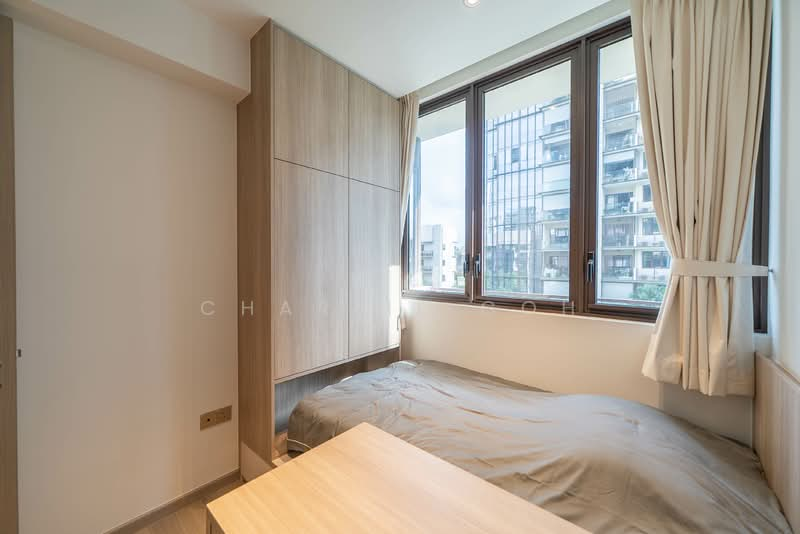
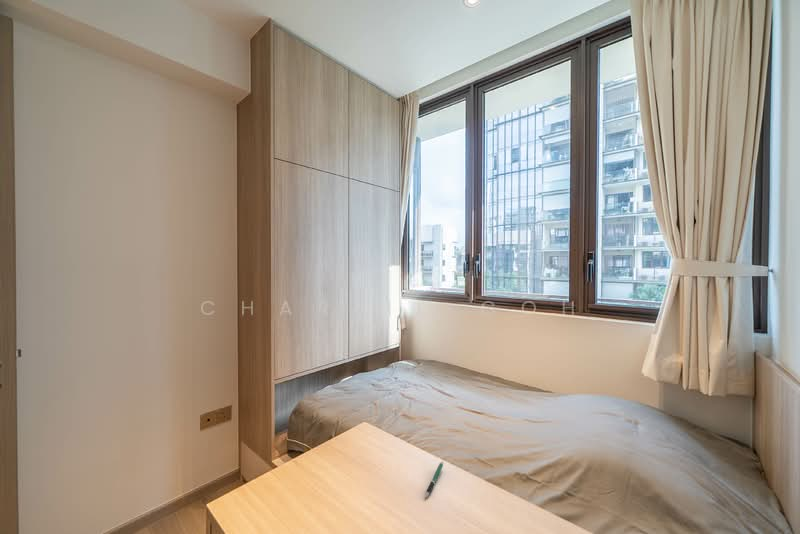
+ pen (434, 478)
